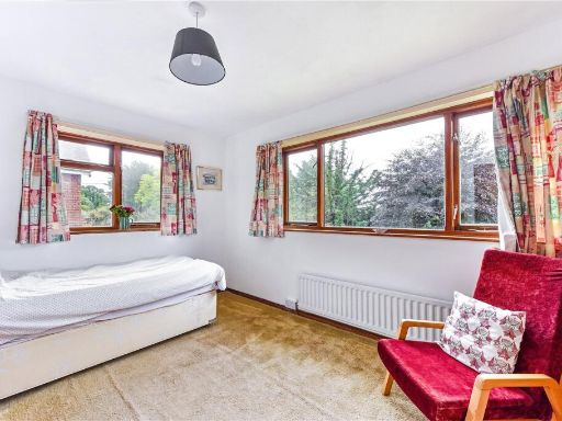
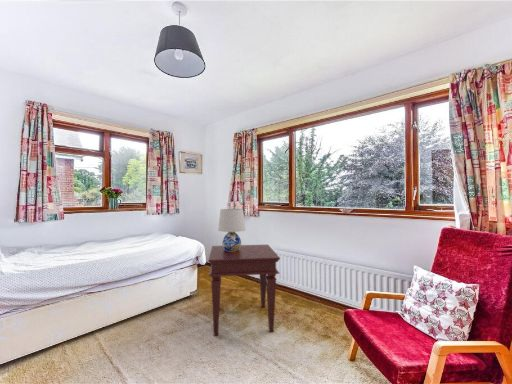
+ side table (242, 274)
+ table lamp (231, 229)
